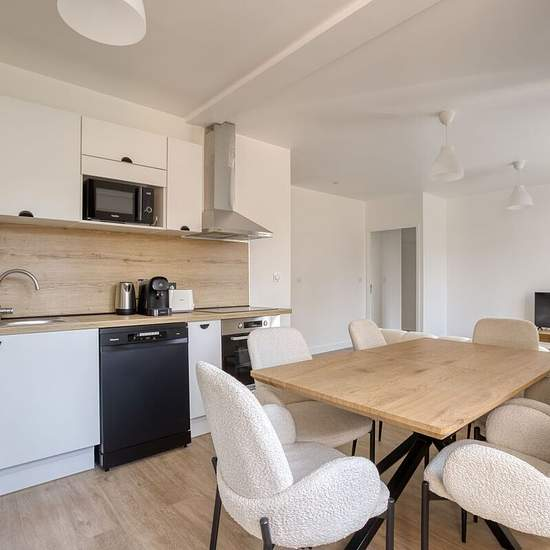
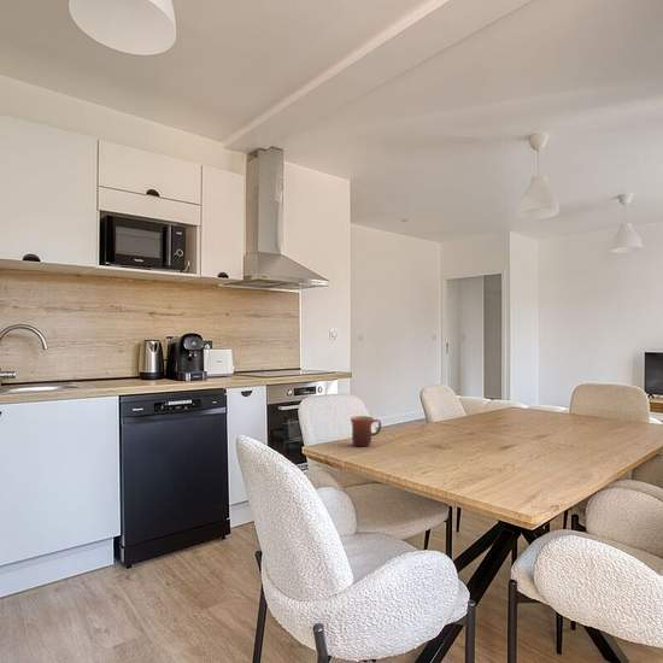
+ mug (365, 430)
